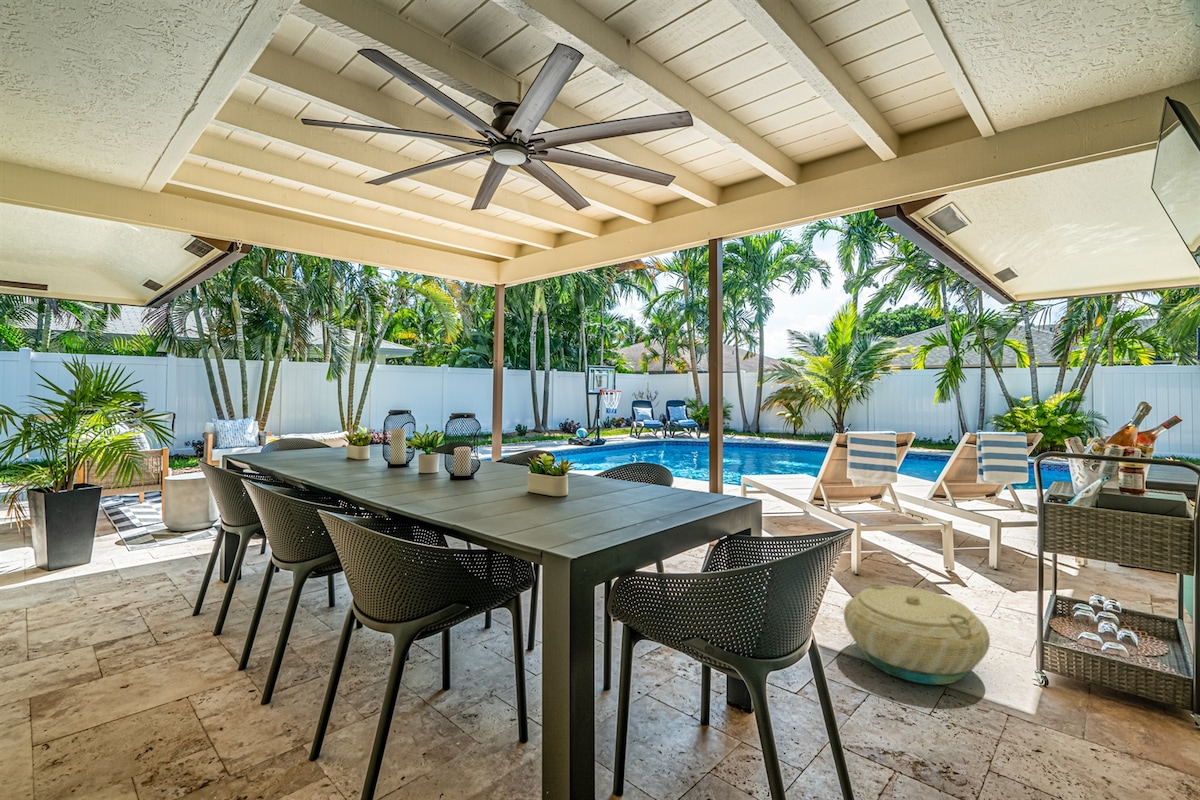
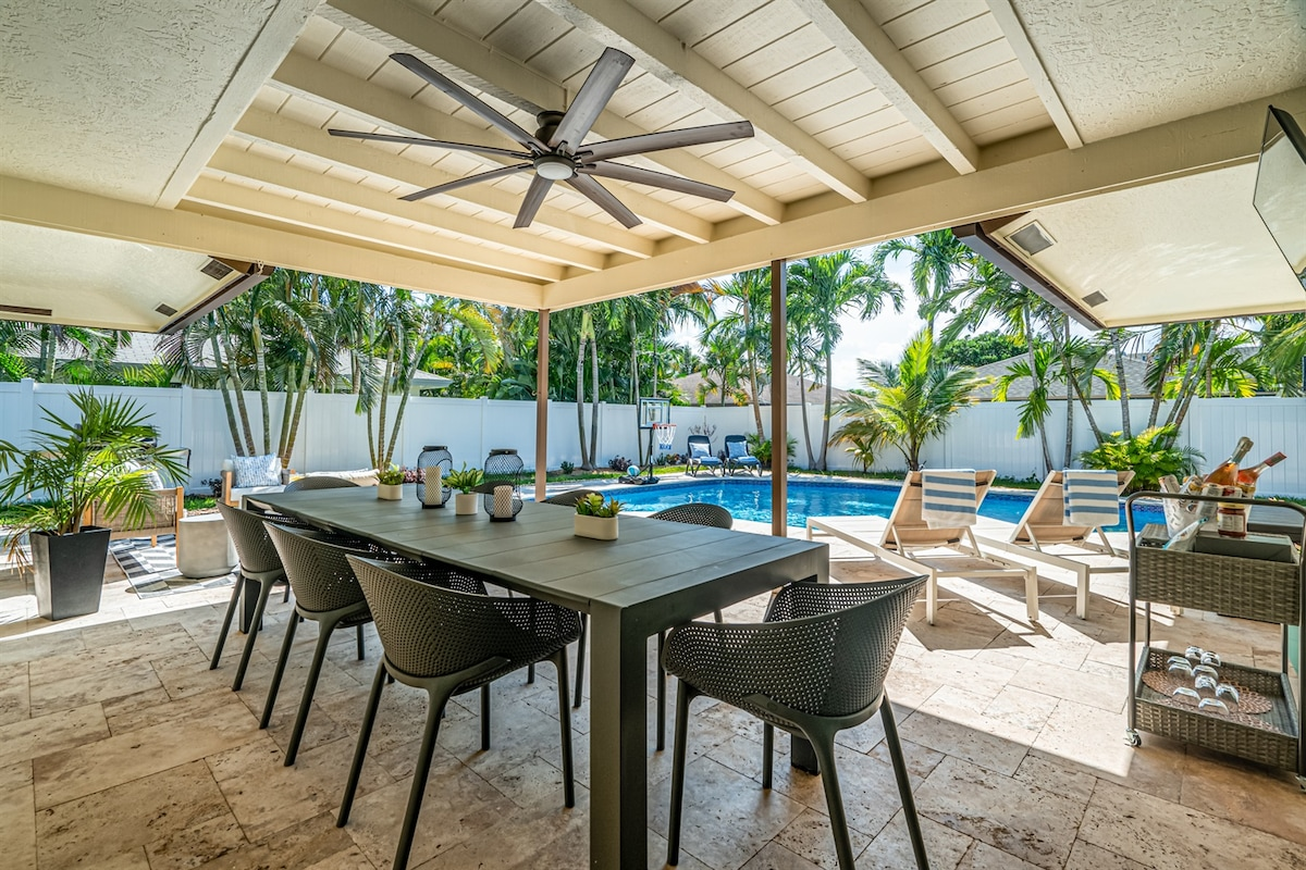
- basket (912, 629)
